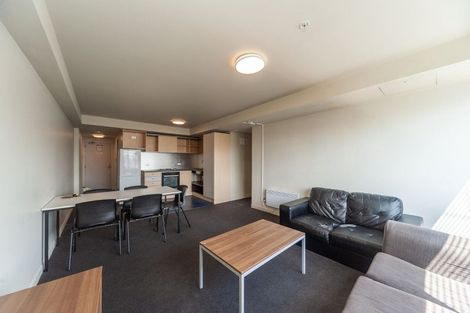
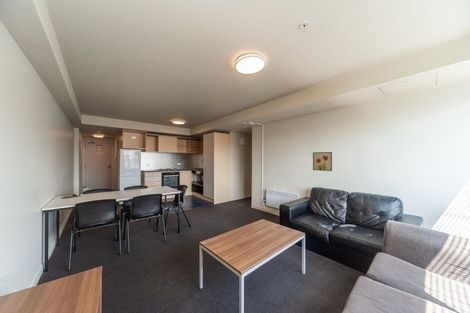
+ wall art (322, 161)
